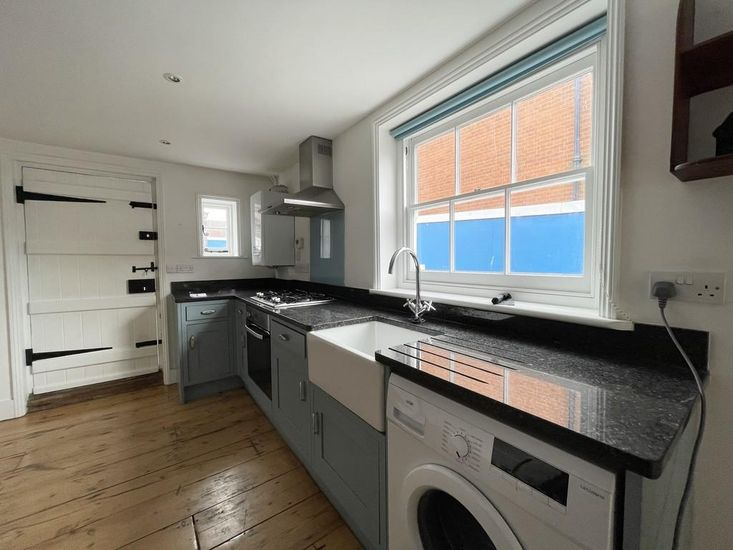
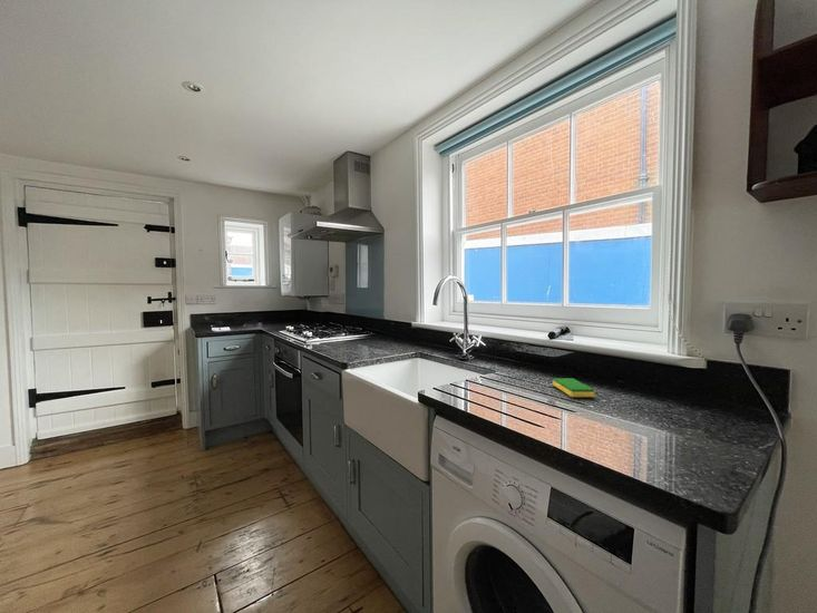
+ dish sponge (572, 387)
